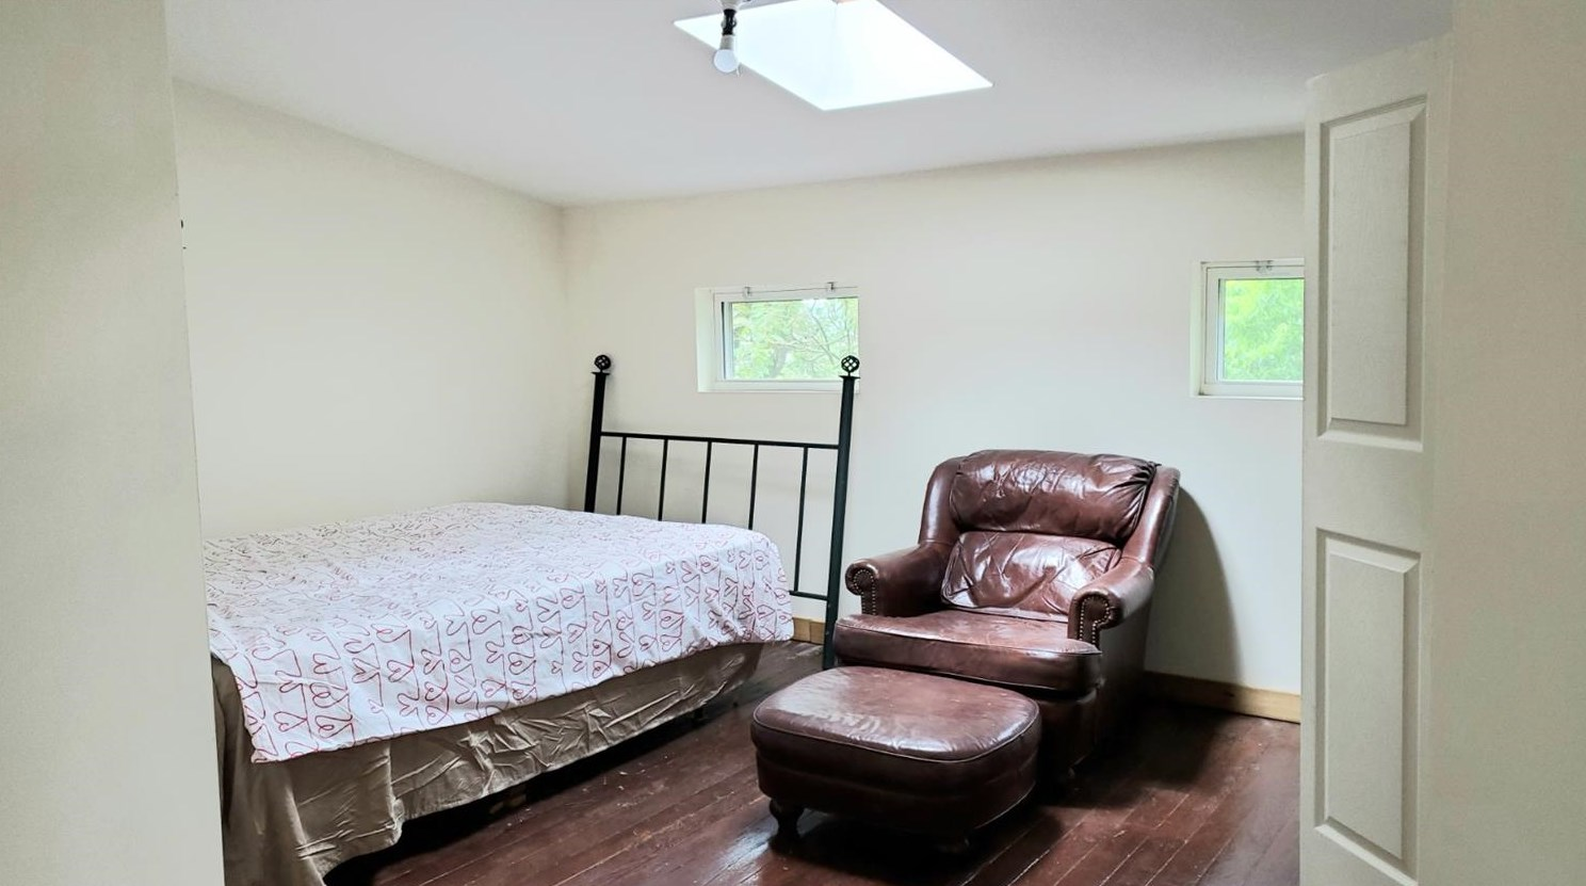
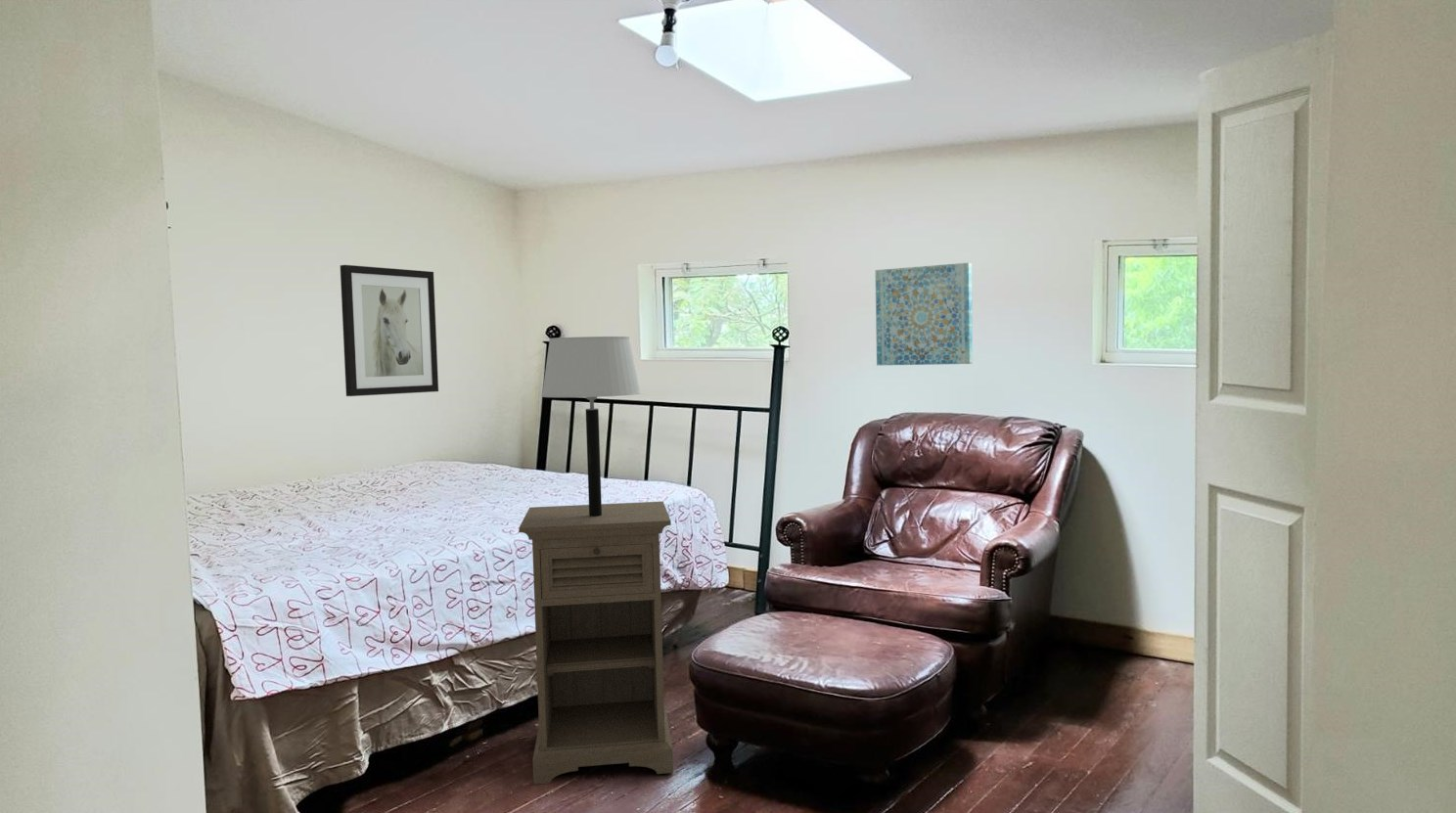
+ wall art (923, 315)
+ nightstand (600, 634)
+ table lamp (592, 426)
+ wall art (391, 331)
